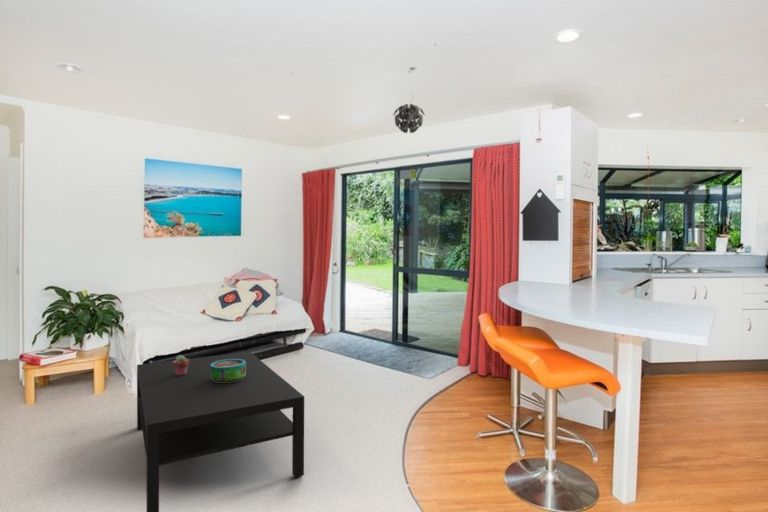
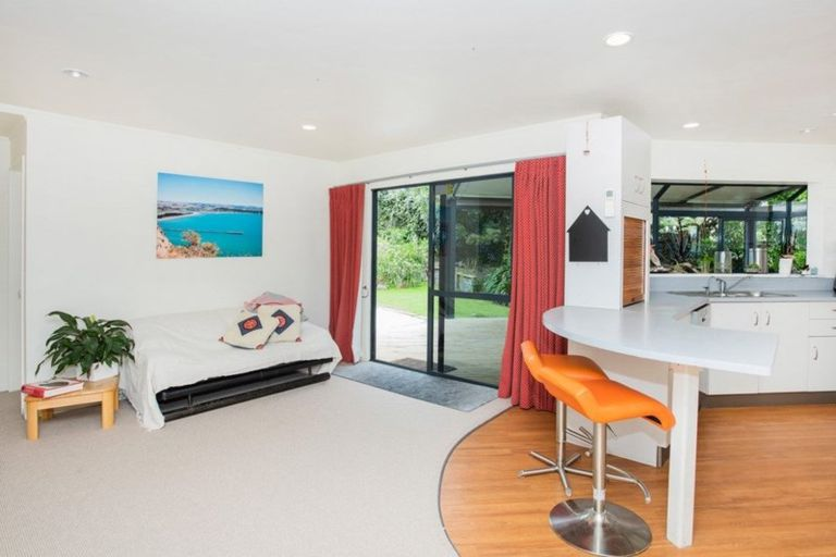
- decorative bowl (228, 370)
- pendant light (410, 103)
- potted succulent (180, 364)
- coffee table (211, 414)
